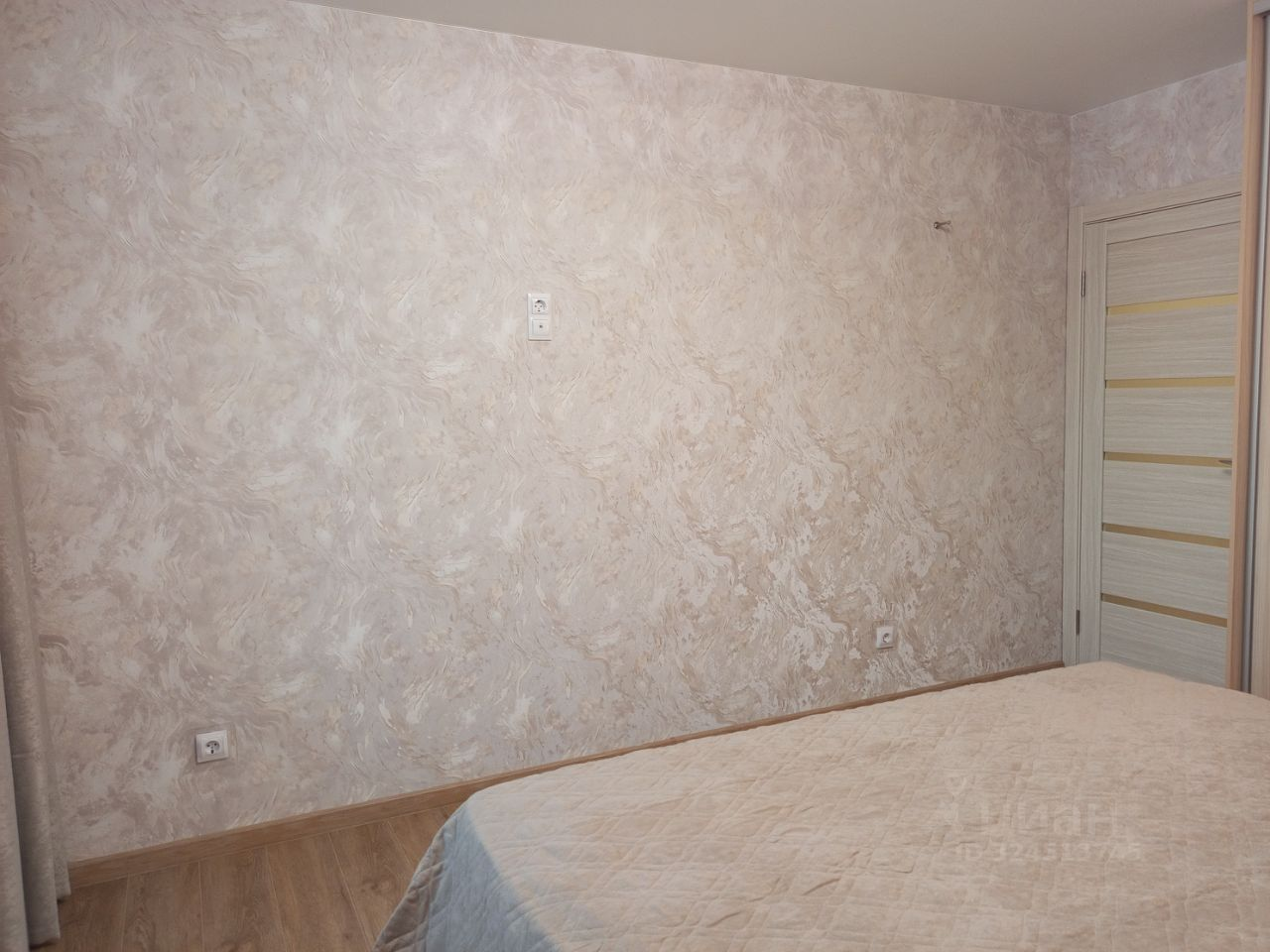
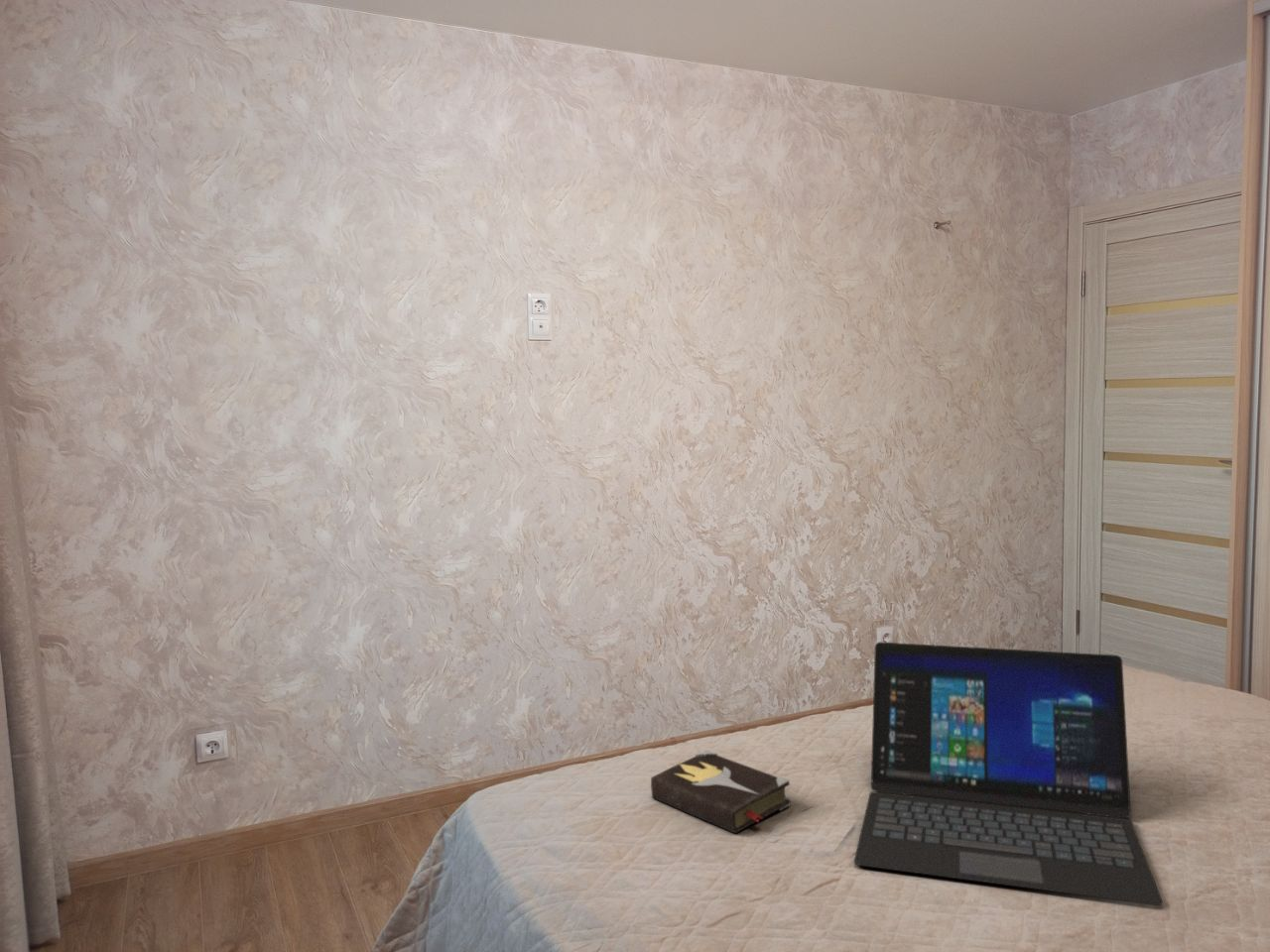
+ laptop (996, 753)
+ hardback book (719, 787)
